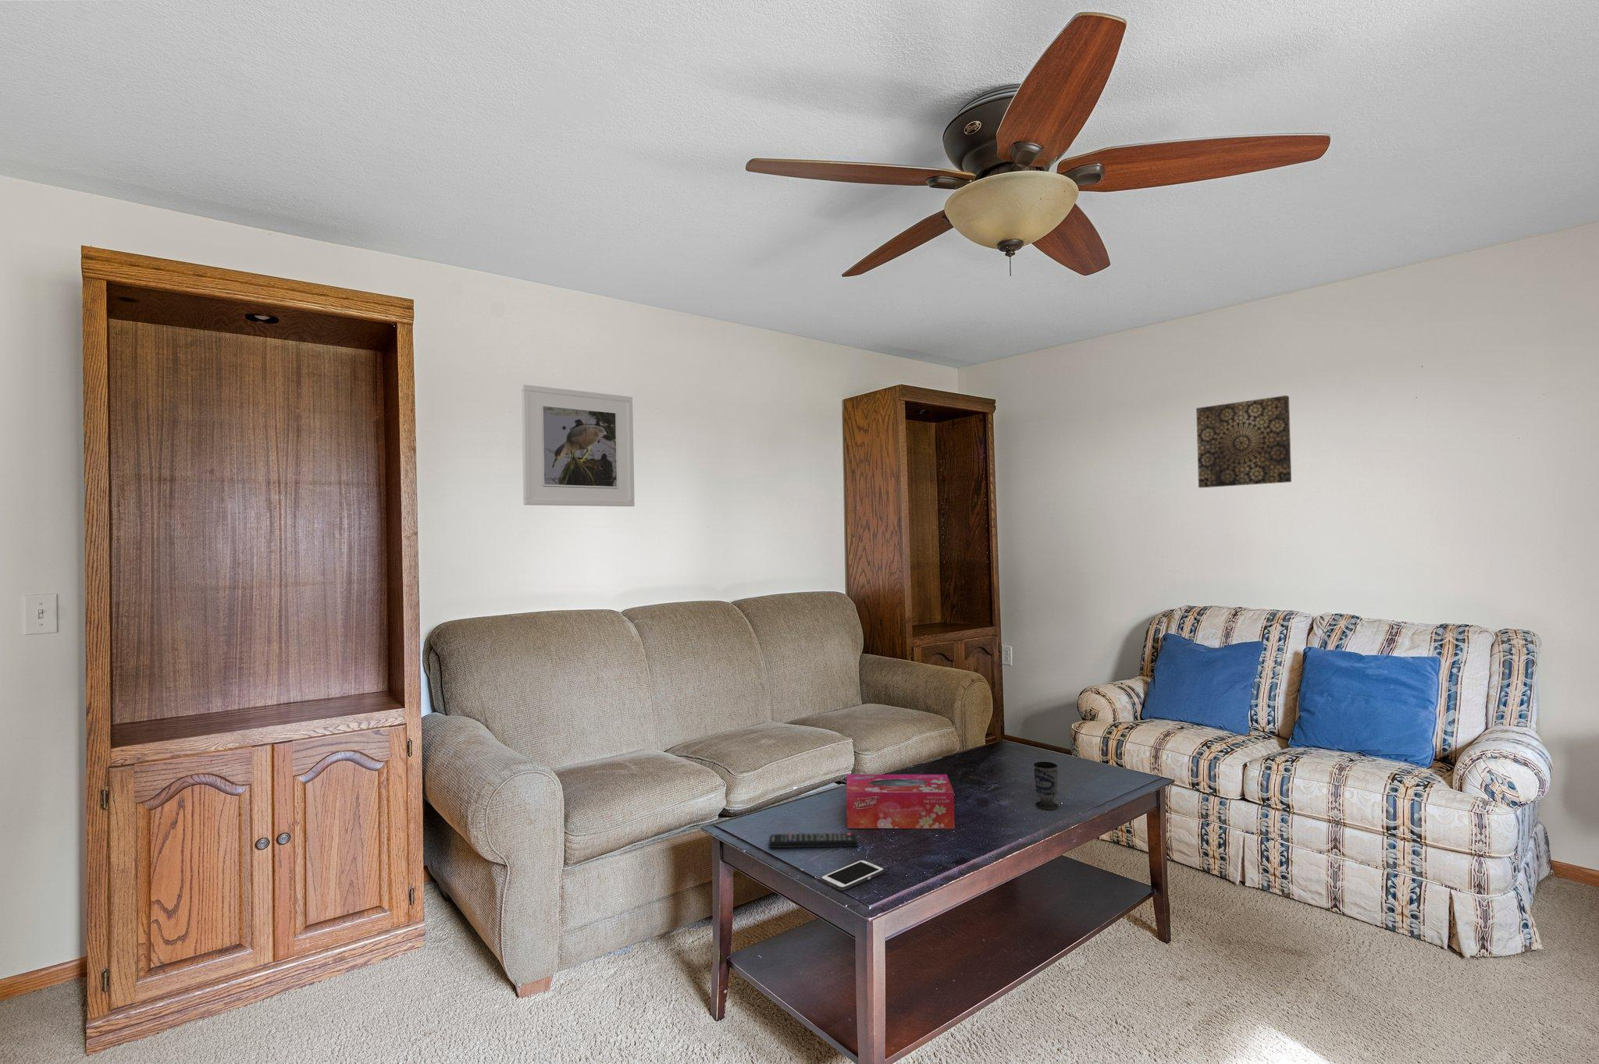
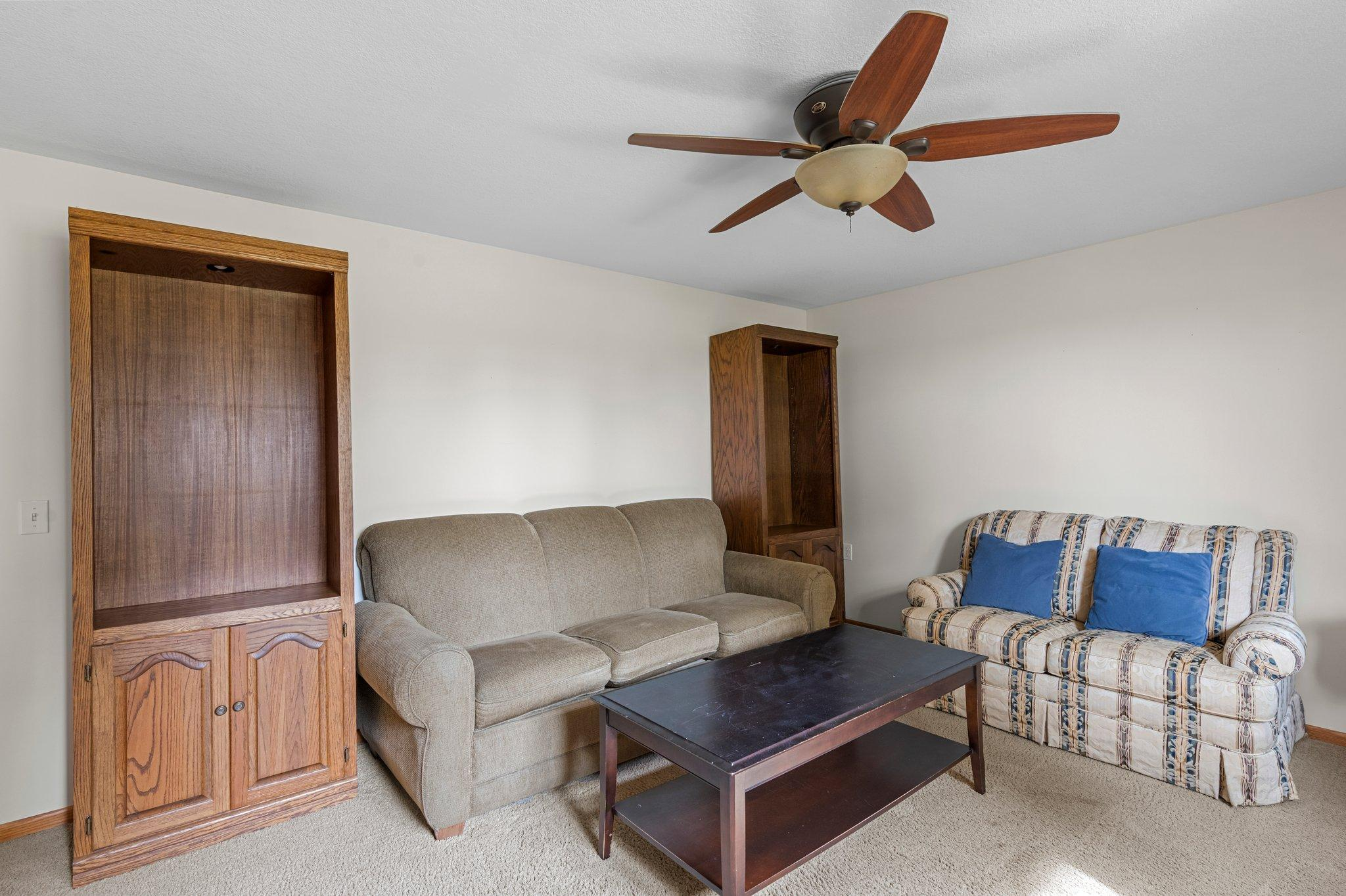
- remote control (813, 841)
- cell phone (853, 874)
- cup (1045, 785)
- wall art (1241, 443)
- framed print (580, 448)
- tissue box (898, 800)
